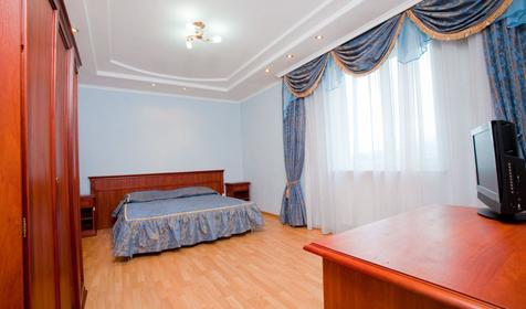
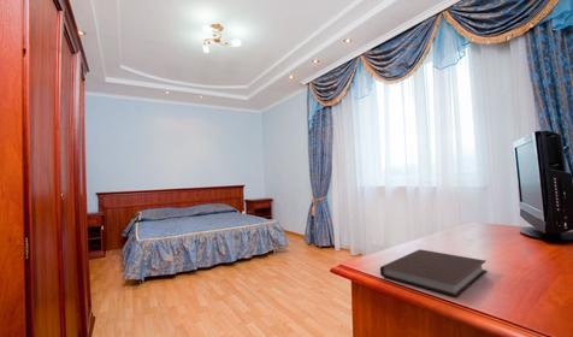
+ notebook (433, 267)
